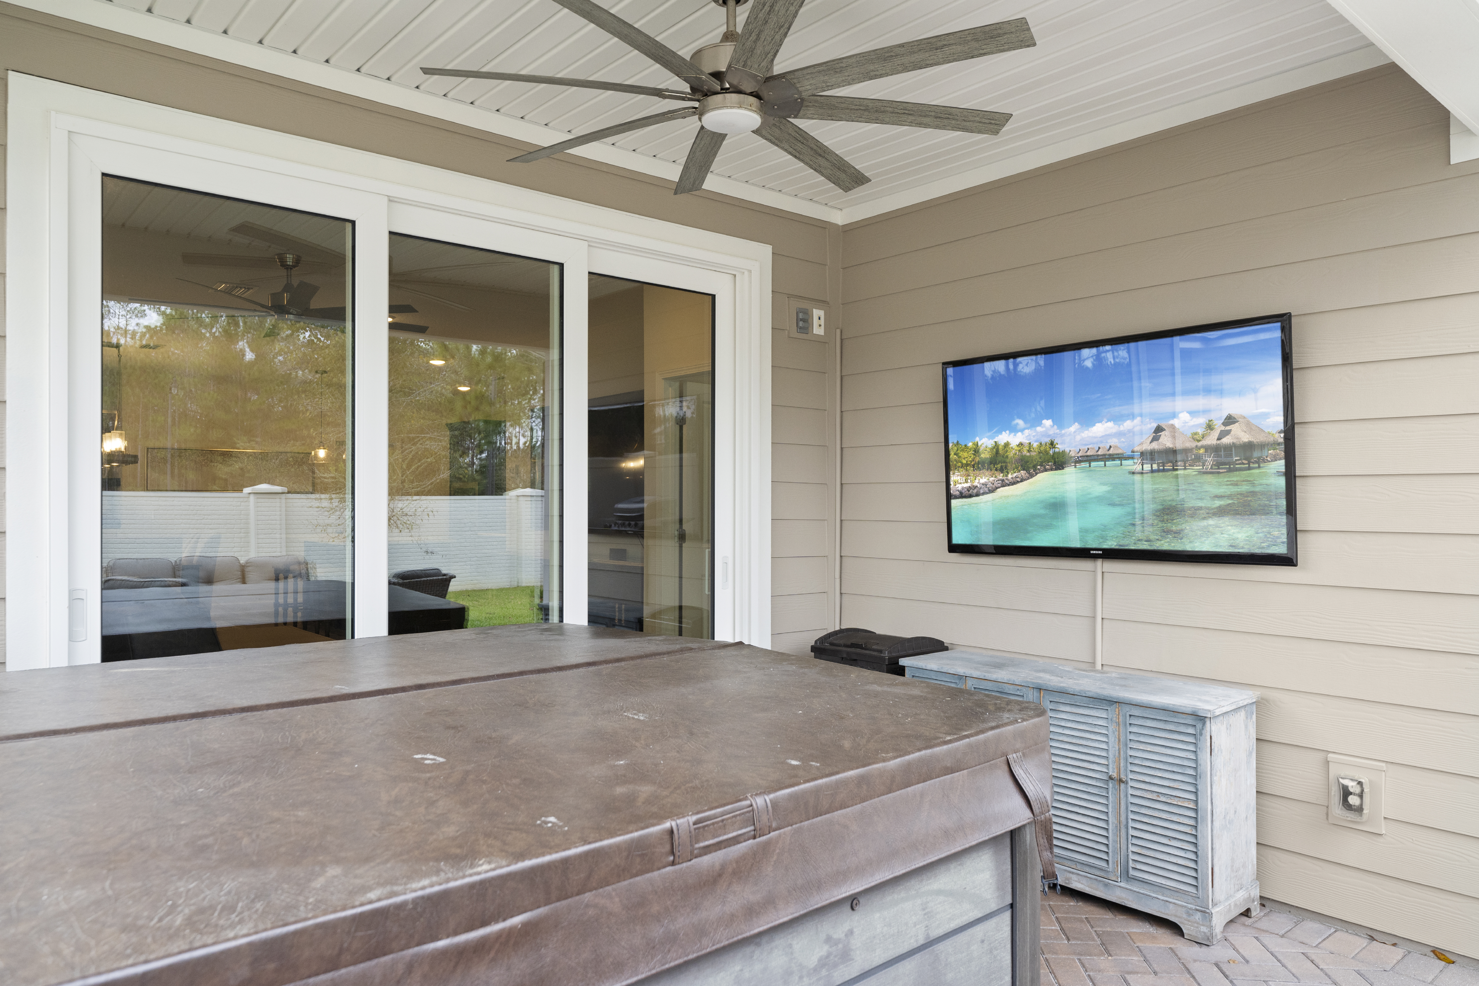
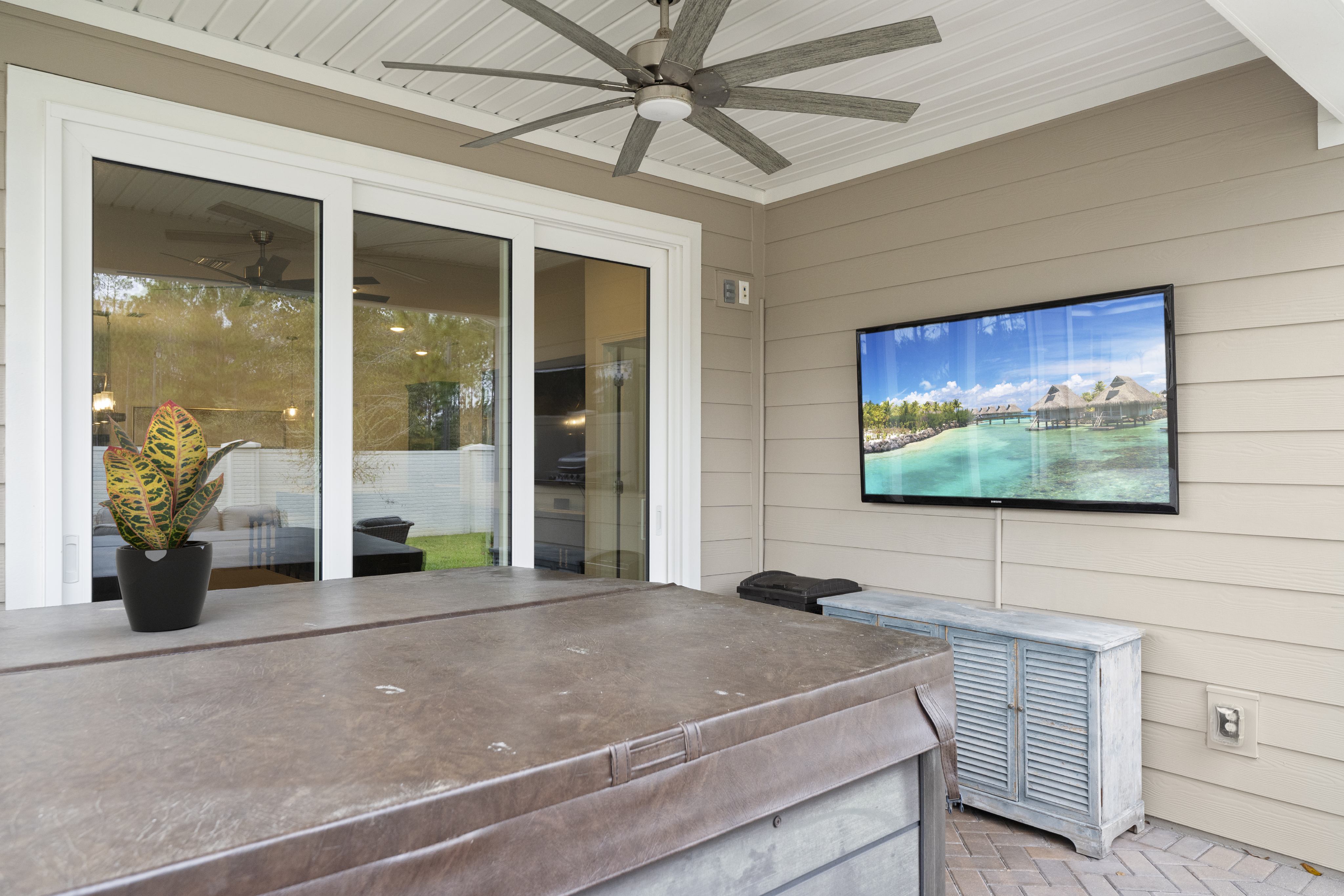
+ potted plant (167, 509)
